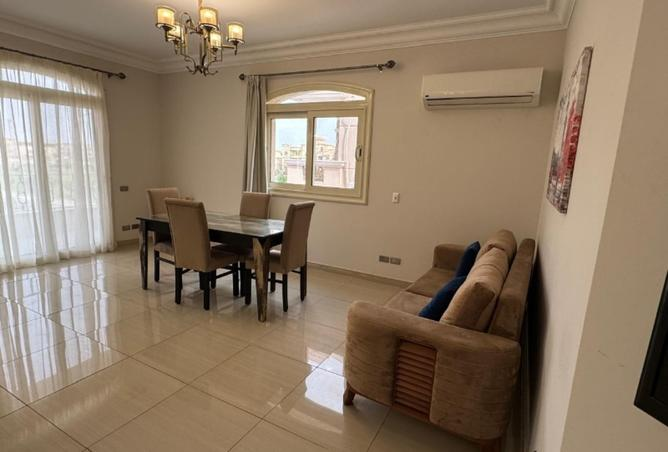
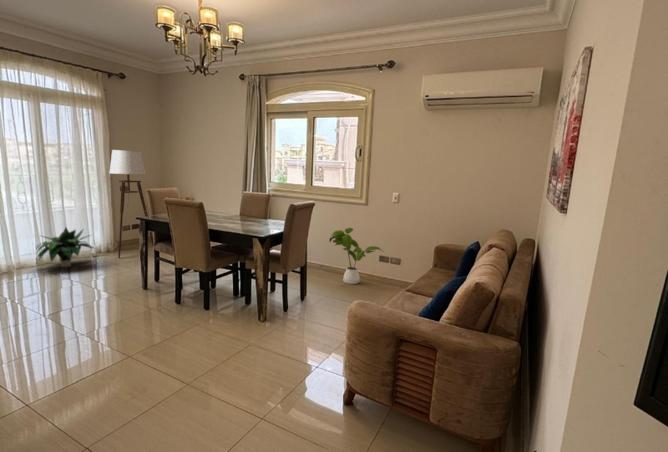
+ house plant (351, 255)
+ floor lamp (121, 203)
+ potted plant (67, 247)
